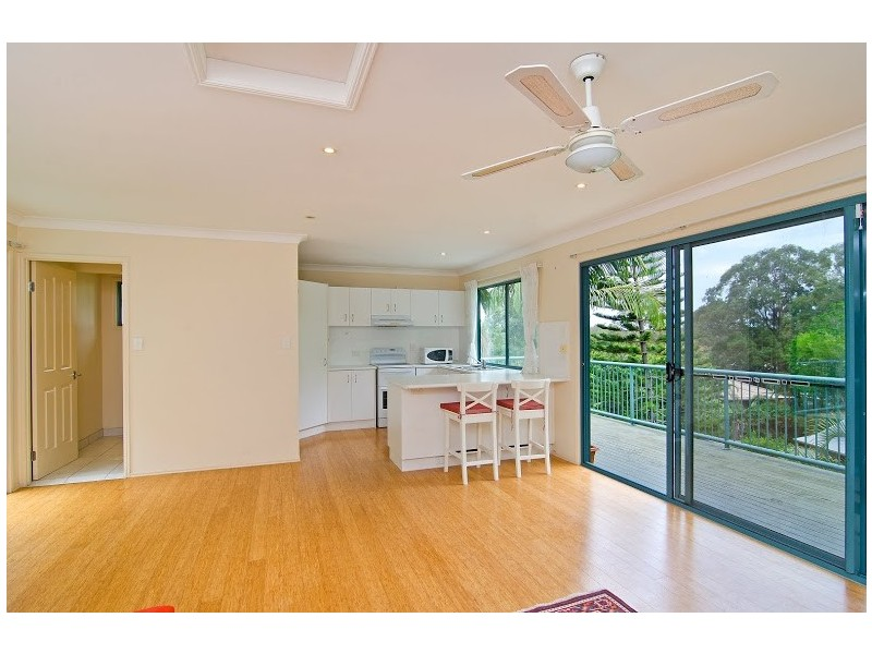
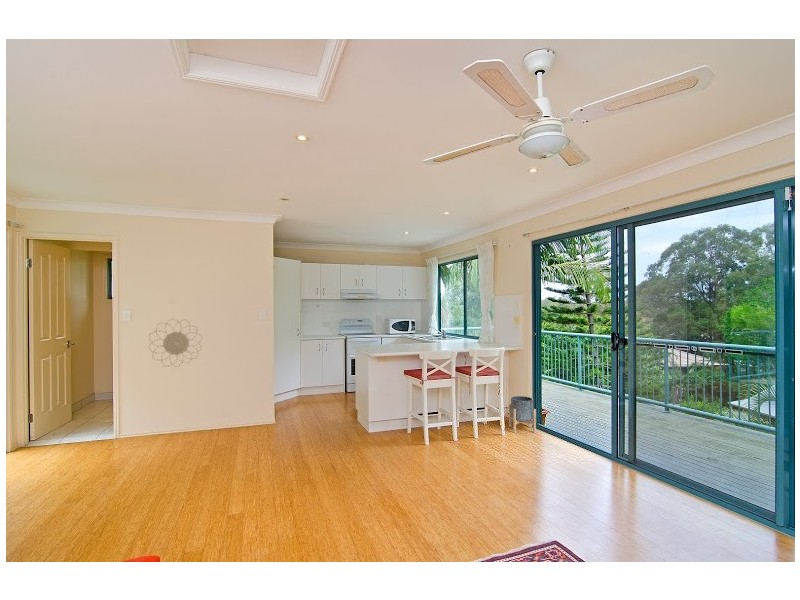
+ decorative wall piece (176, 342)
+ planter (522, 414)
